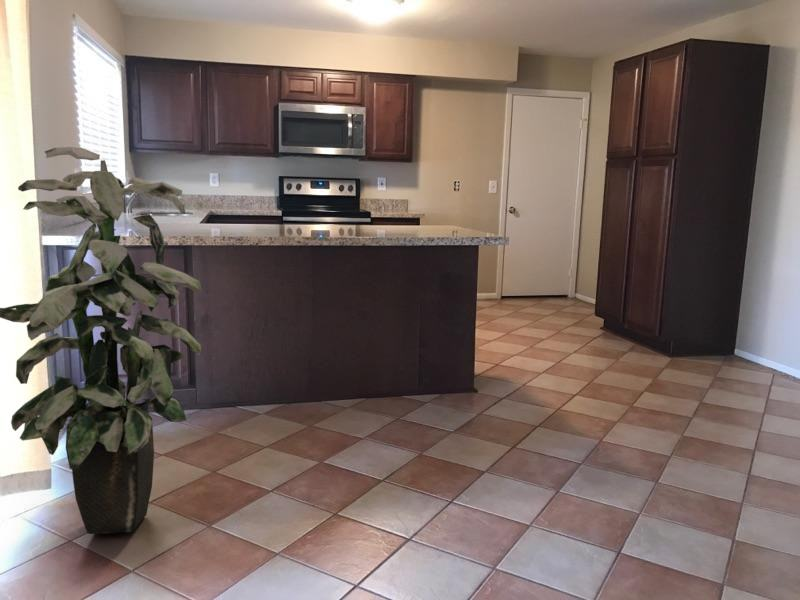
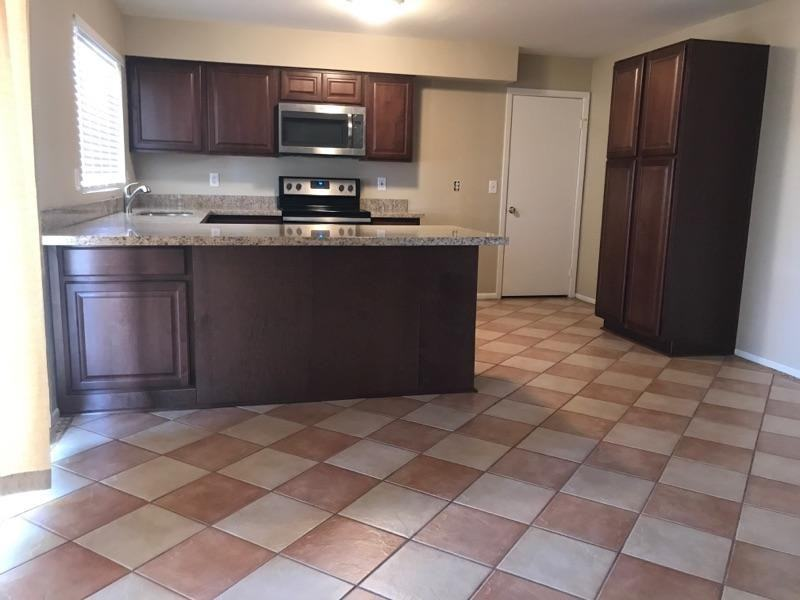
- indoor plant (100, 343)
